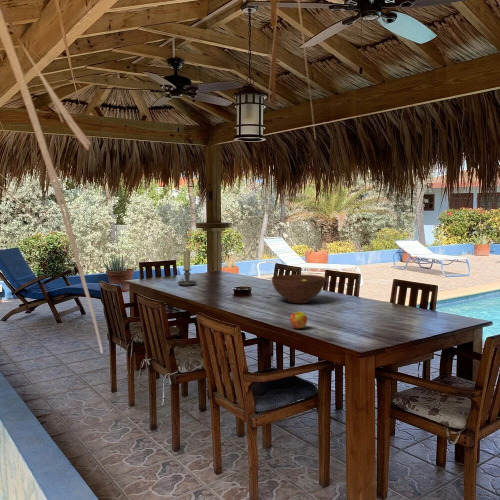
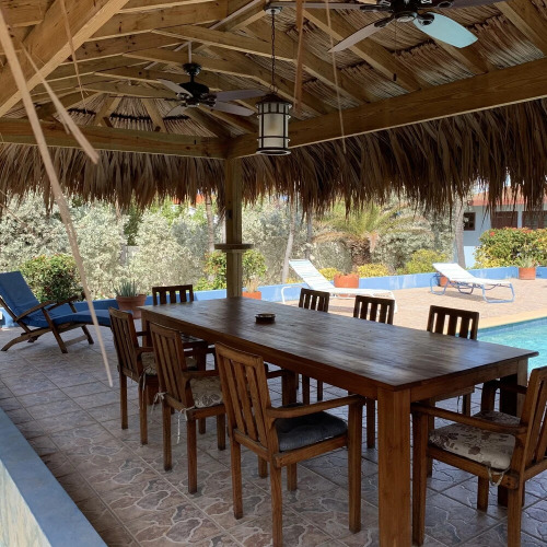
- candle holder (186, 267)
- apple (298, 320)
- fruit bowl (298, 289)
